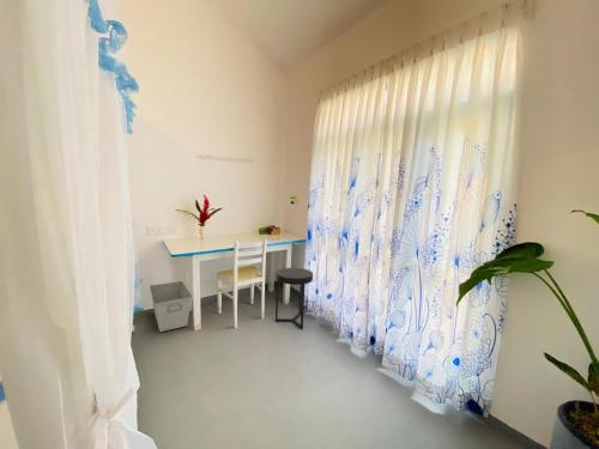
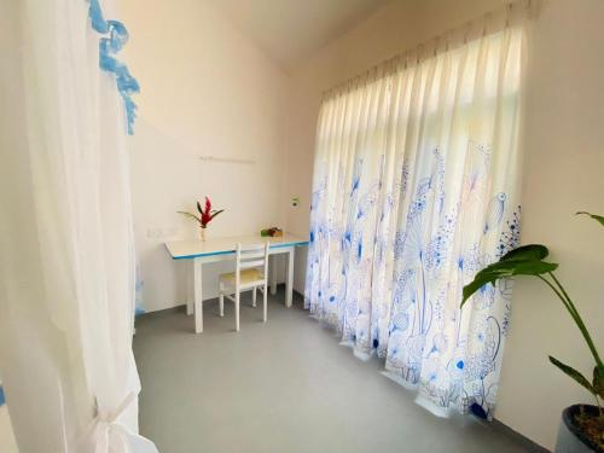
- side table (300, 297)
- storage bin (169, 304)
